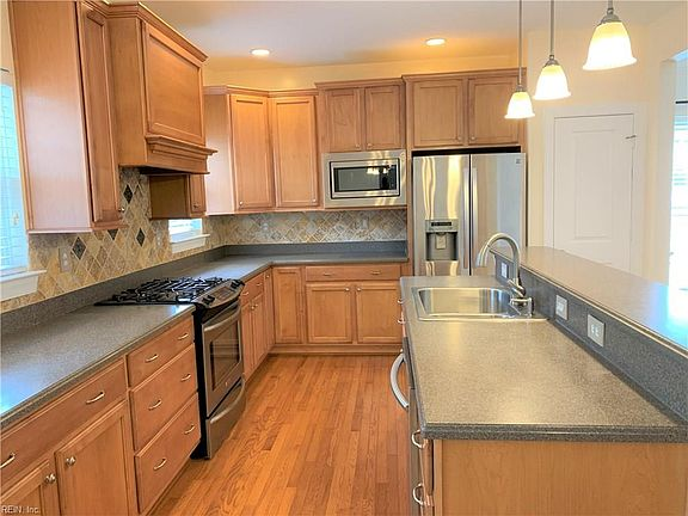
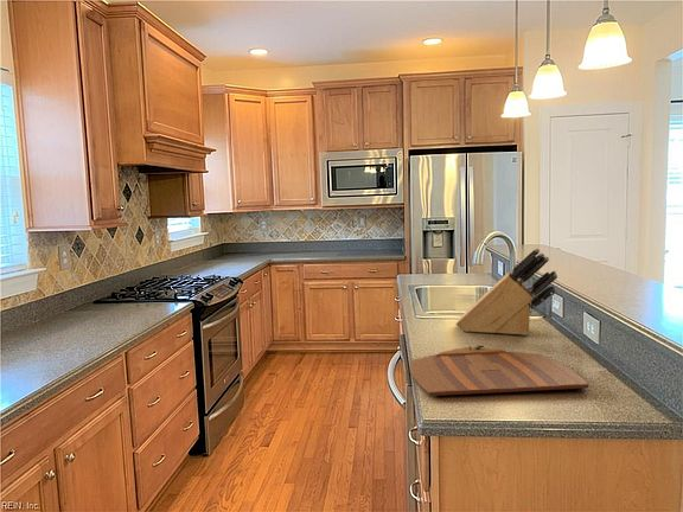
+ cutting board (484, 364)
+ knife block (505, 290)
